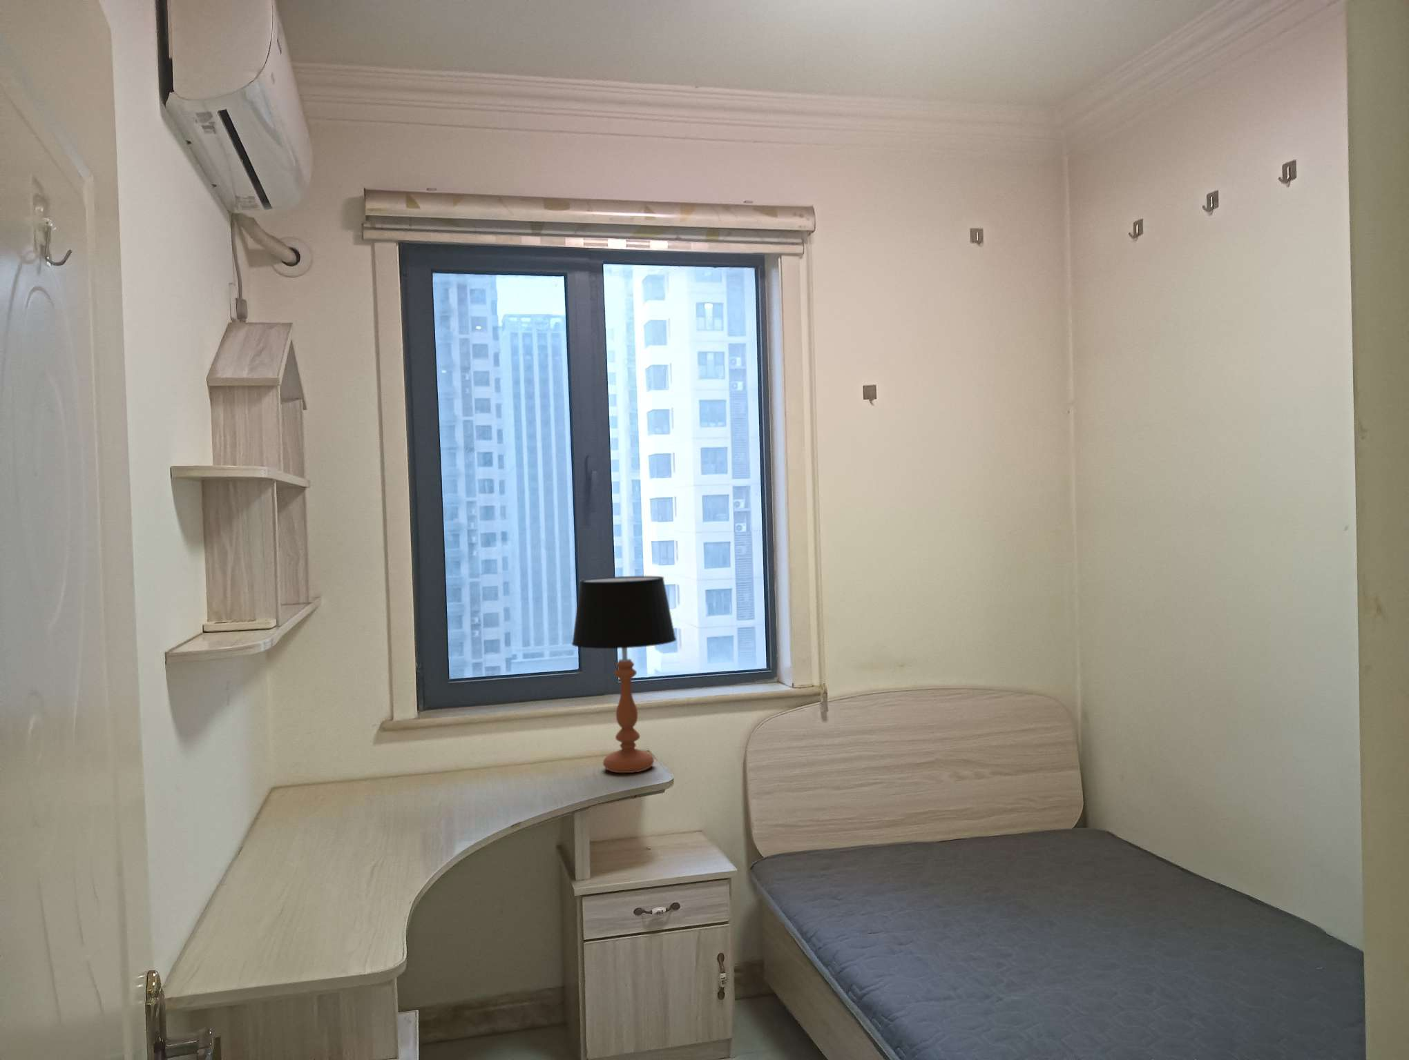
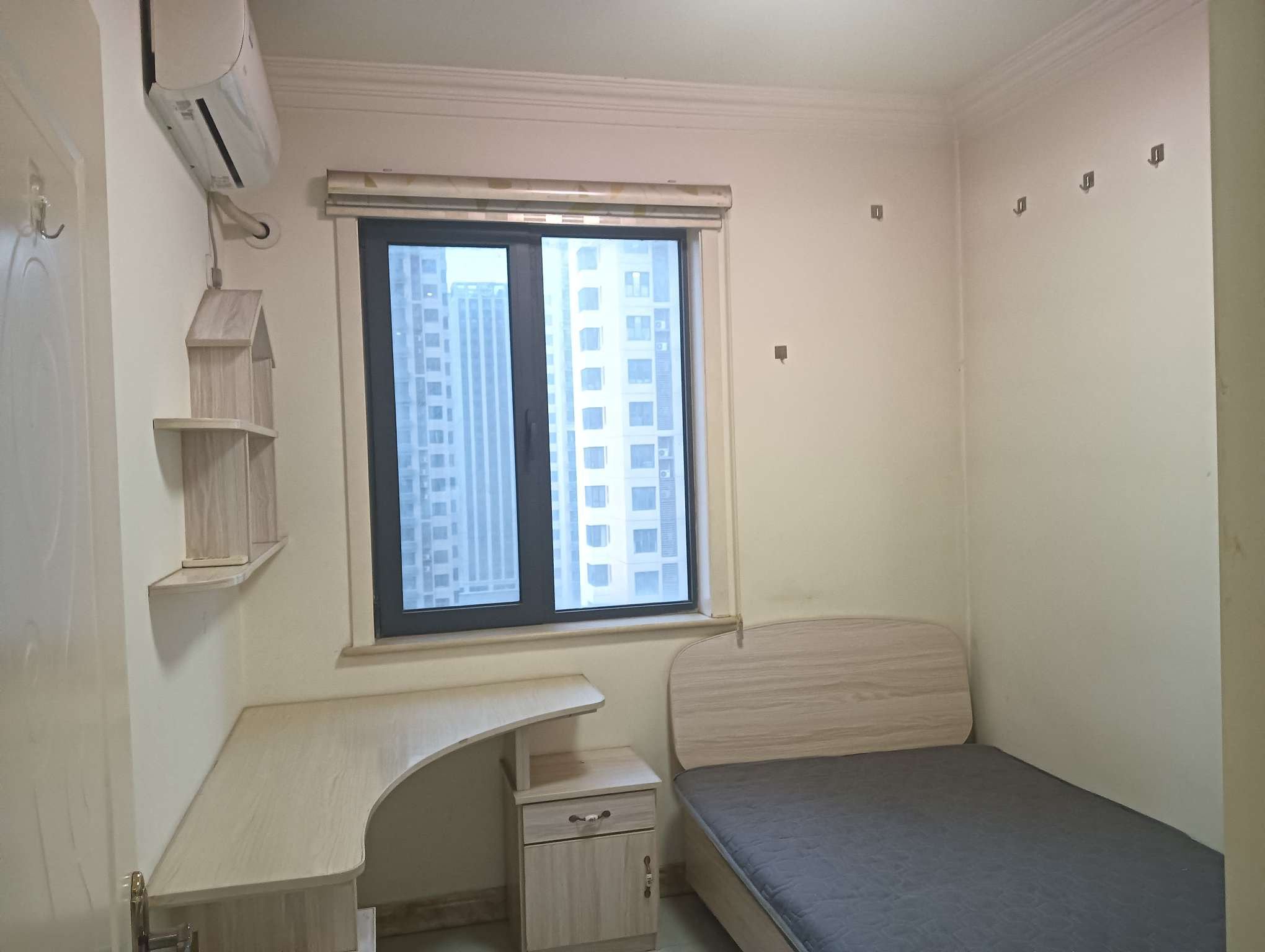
- table lamp (625, 674)
